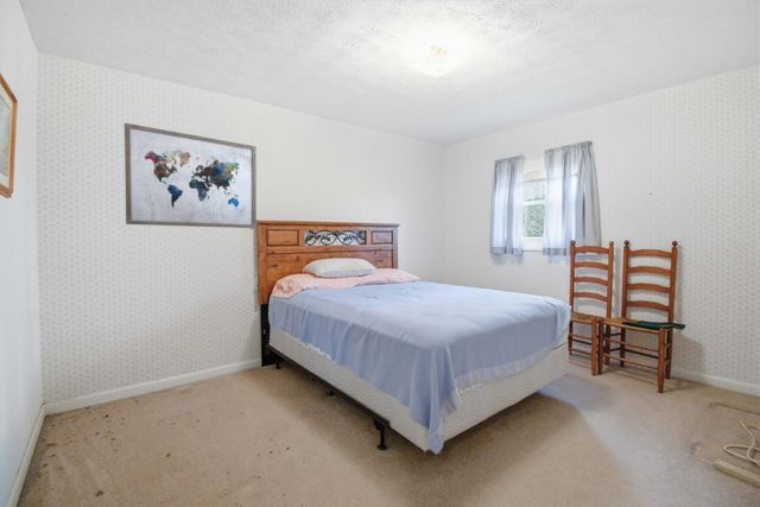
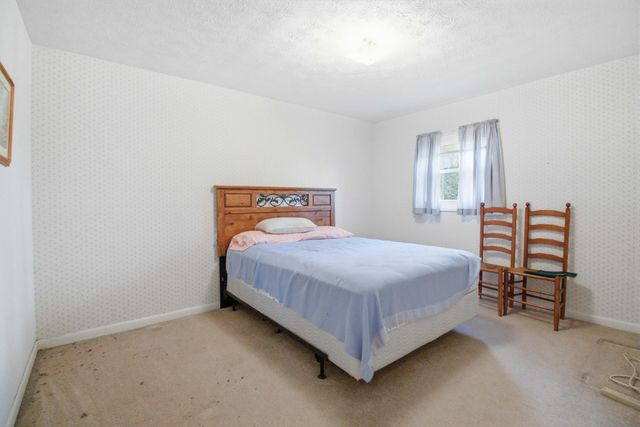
- wall art (197, 180)
